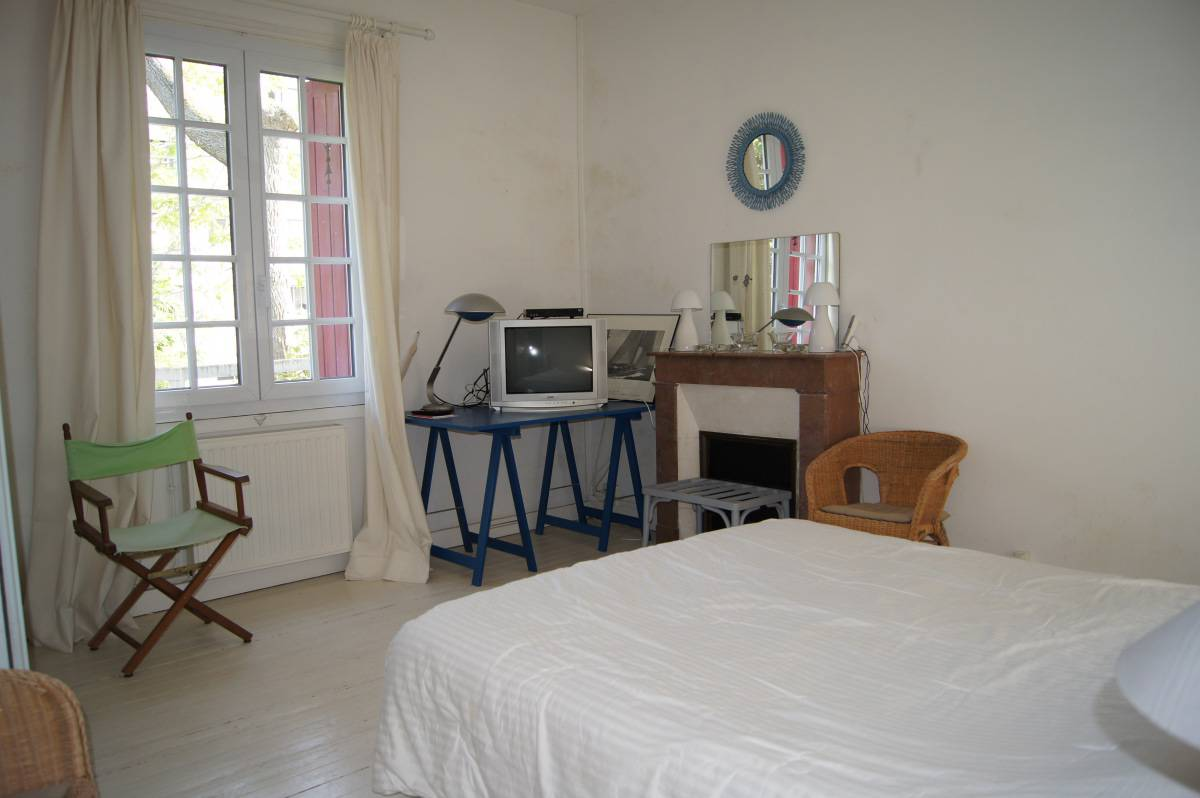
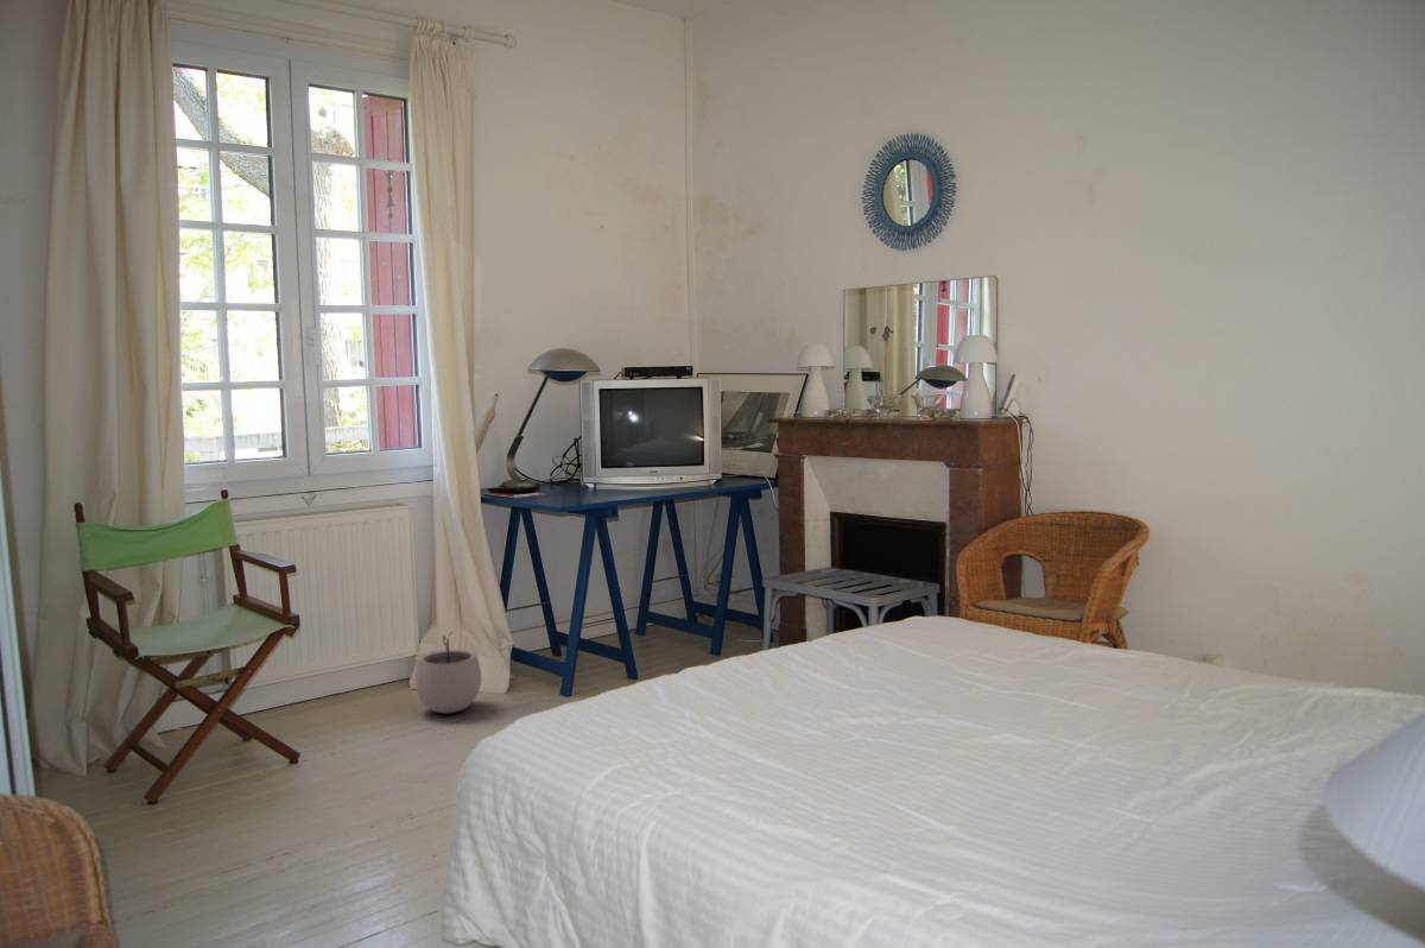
+ plant pot (448, 671)
